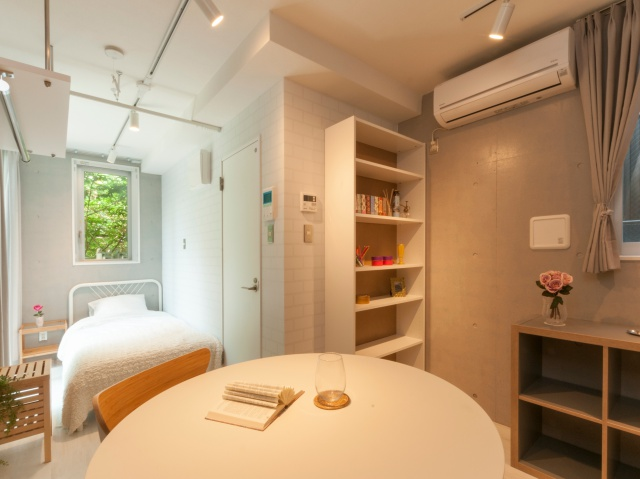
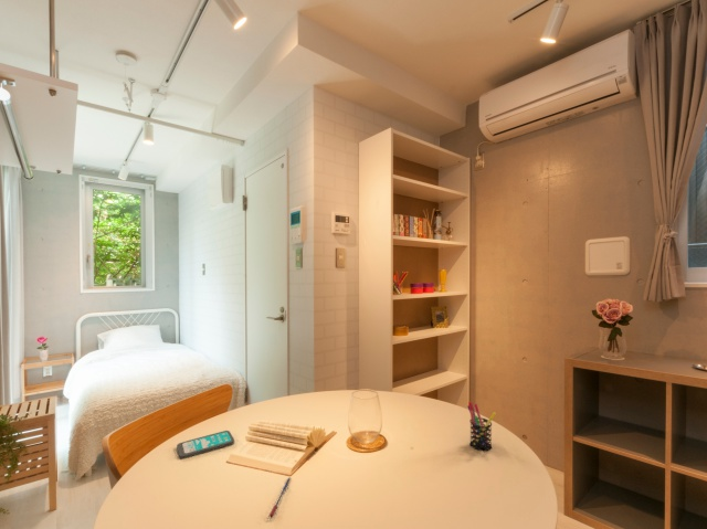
+ pen (281, 494)
+ smartphone (205, 443)
+ pen holder (478, 425)
